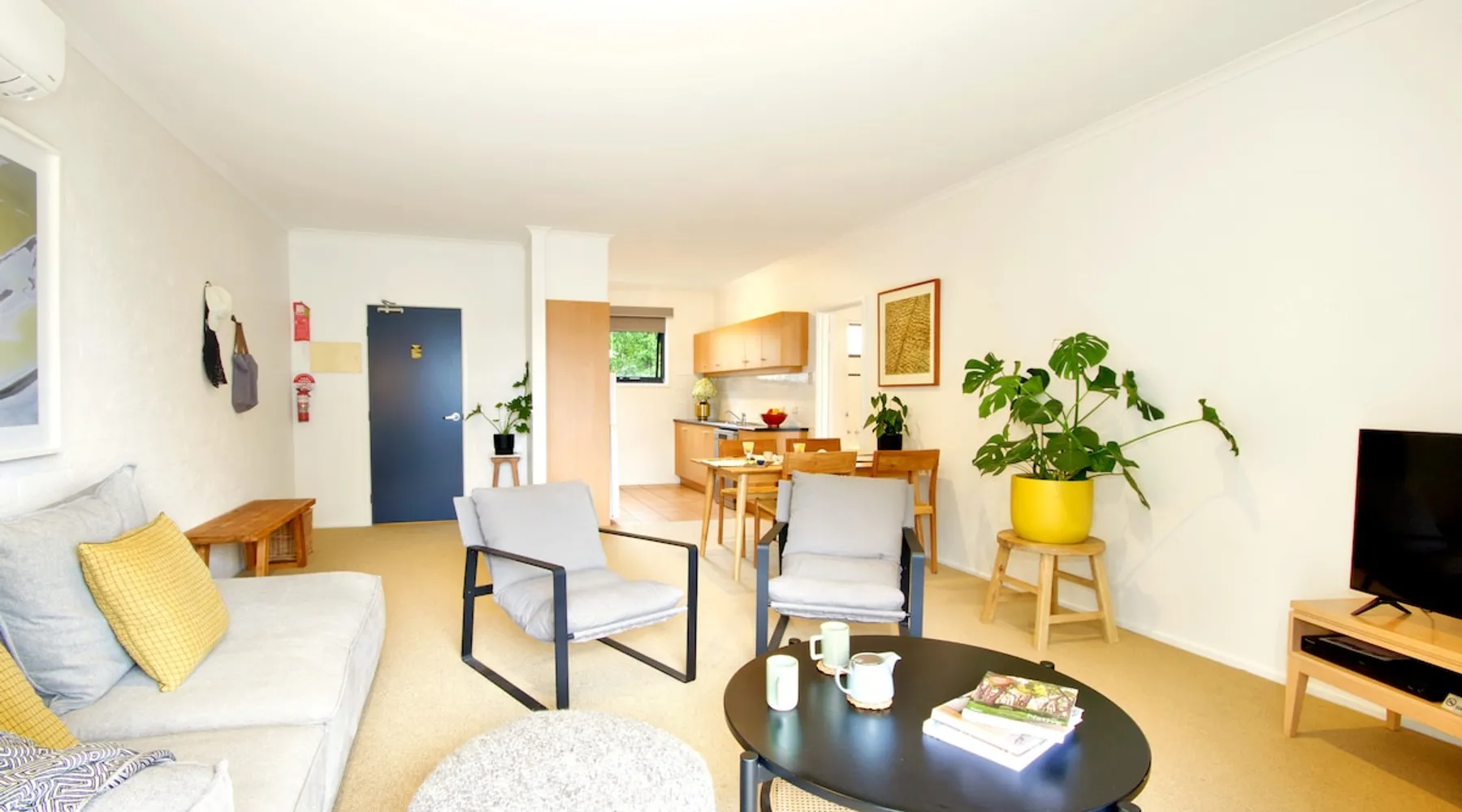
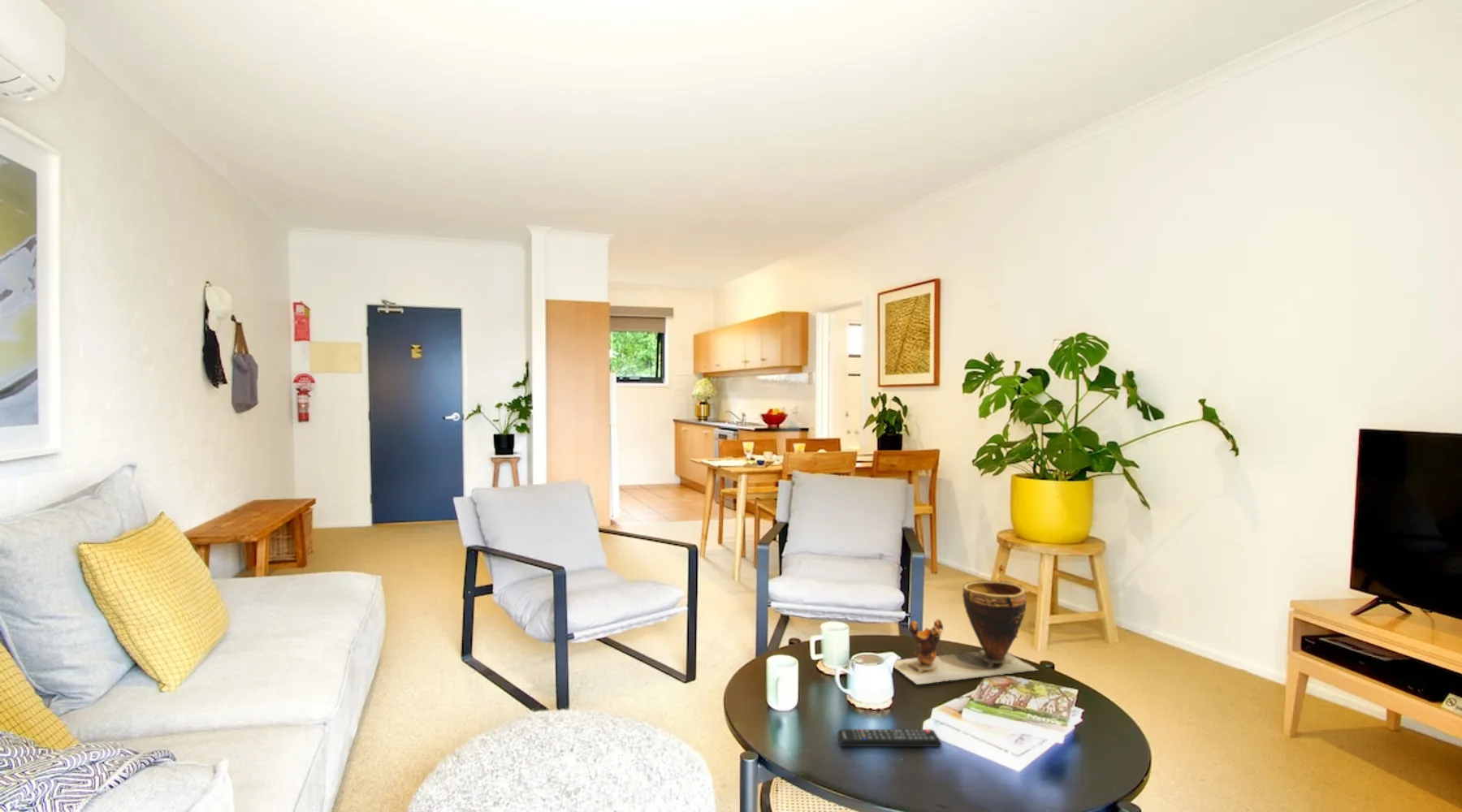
+ remote control (889, 739)
+ clay pot (971, 624)
